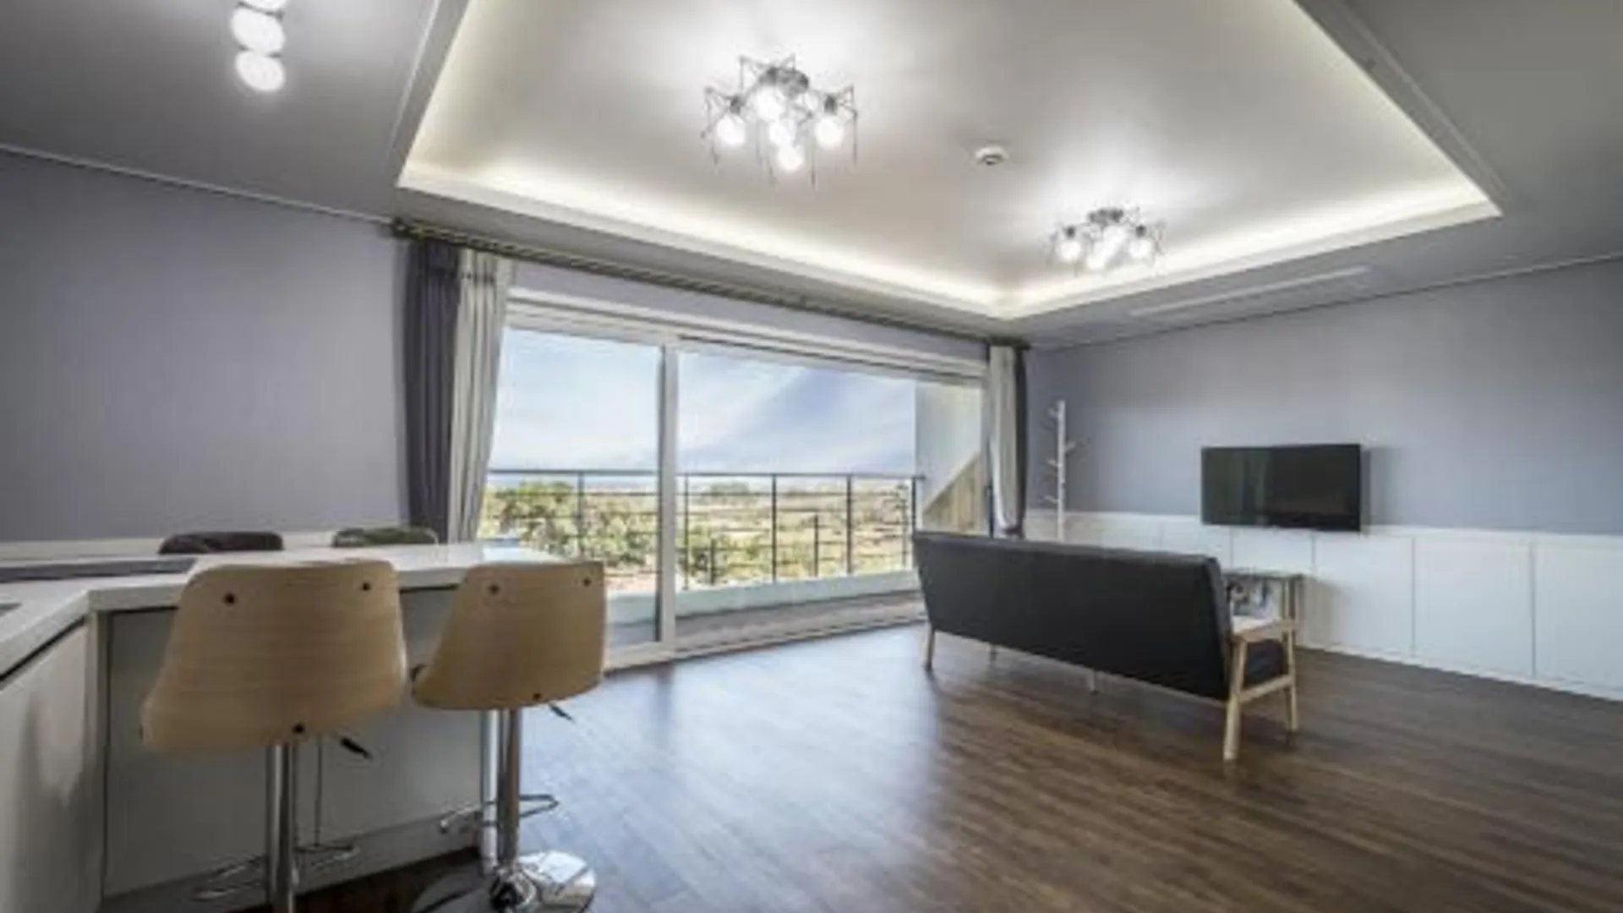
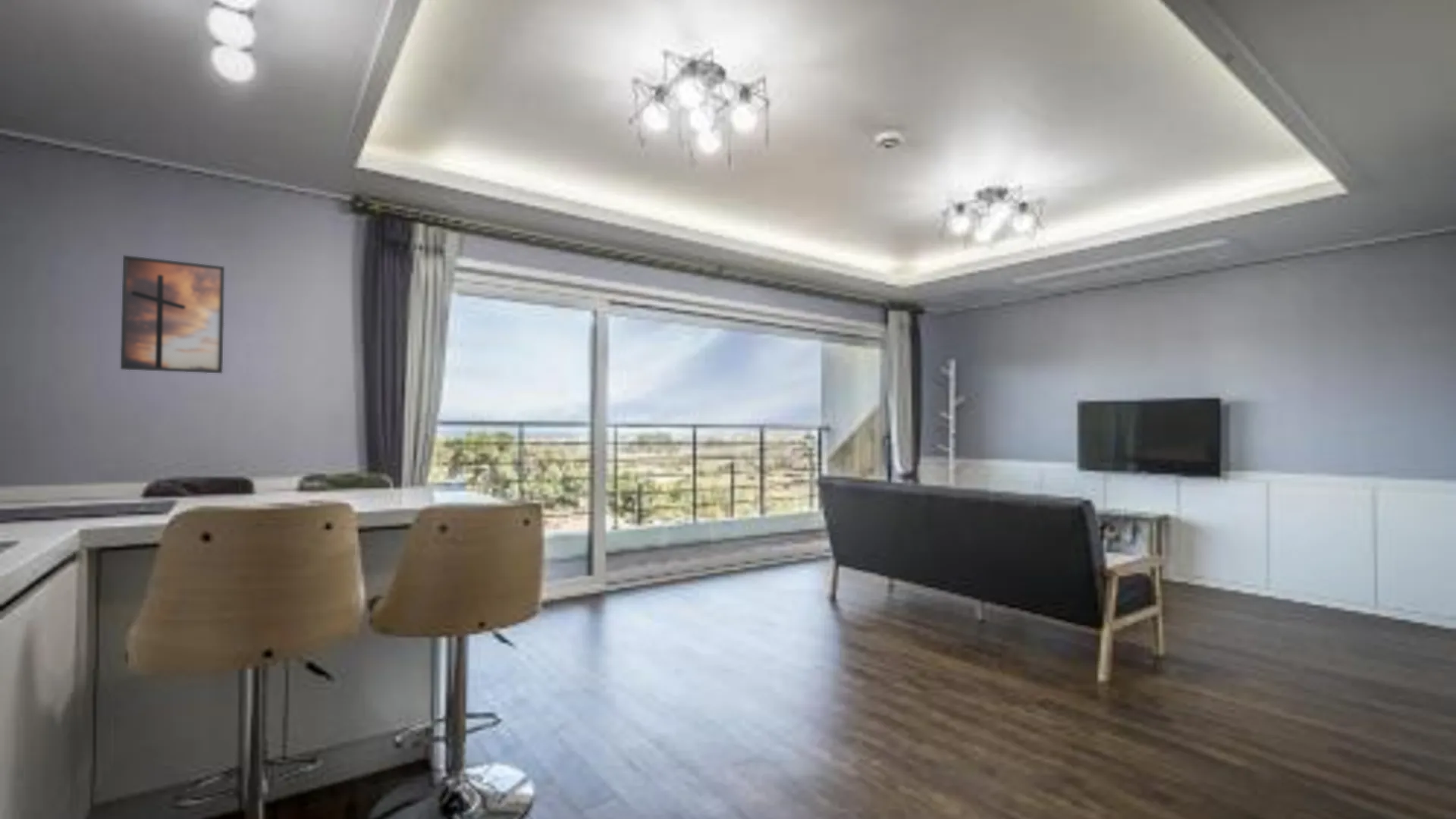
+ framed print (174, 316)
